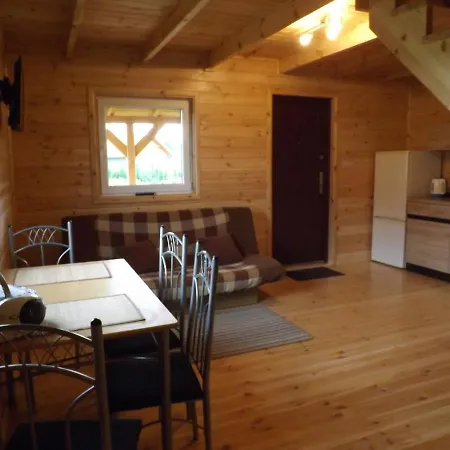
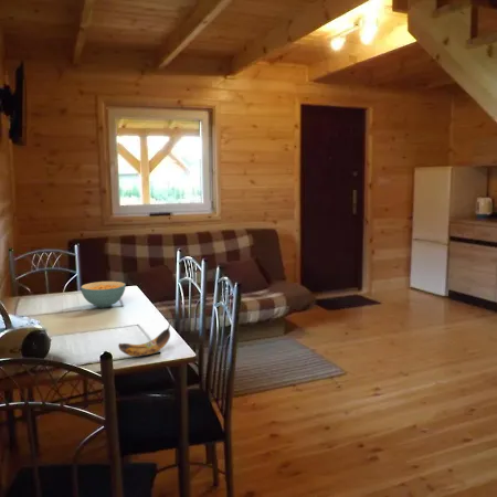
+ cereal bowl (104, 295)
+ banana (146, 342)
